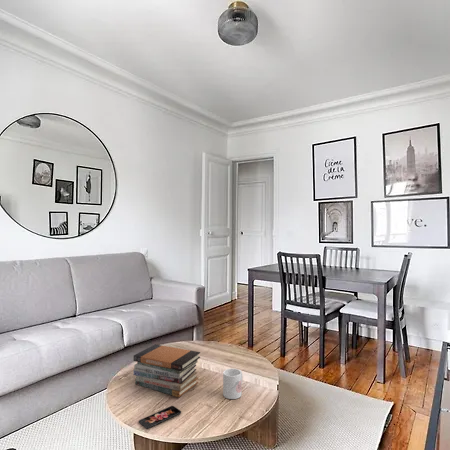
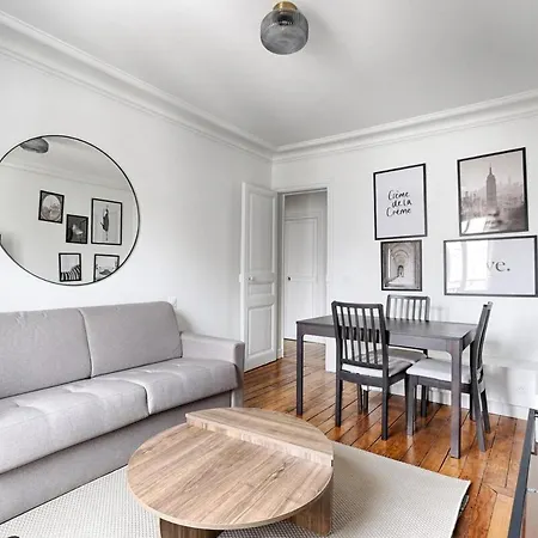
- mug (234, 381)
- book stack (166, 368)
- smartphone (160, 416)
